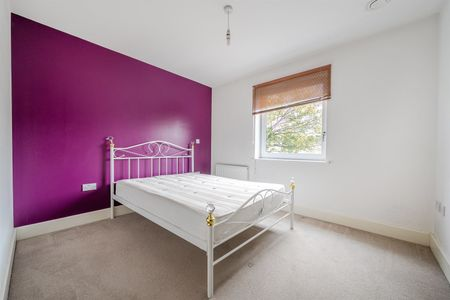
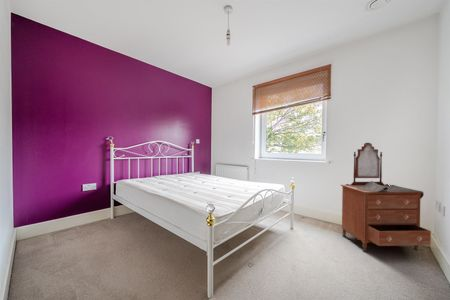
+ dresser (380, 193)
